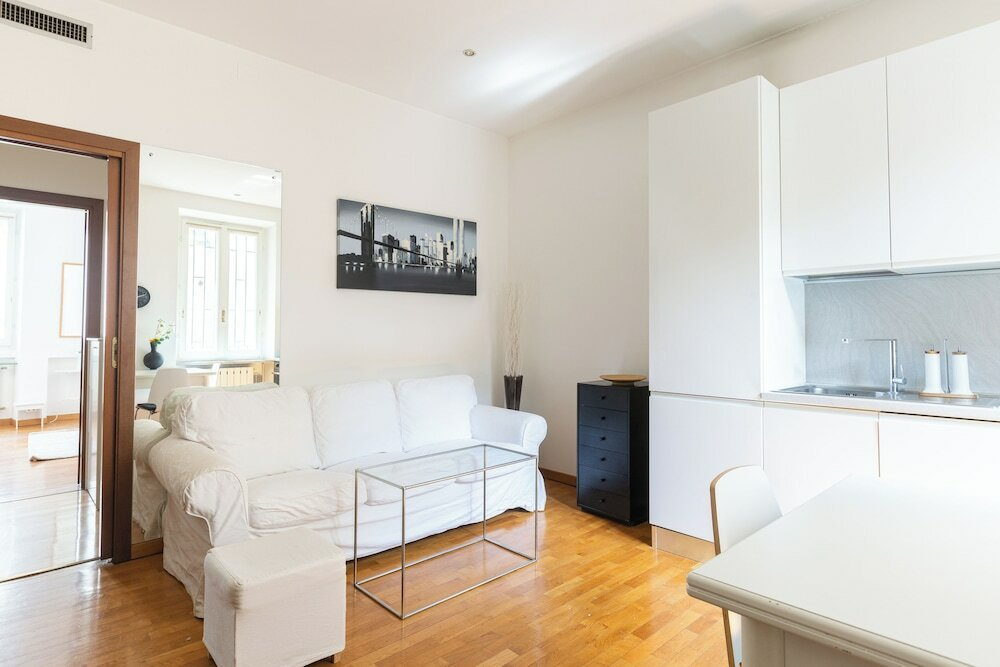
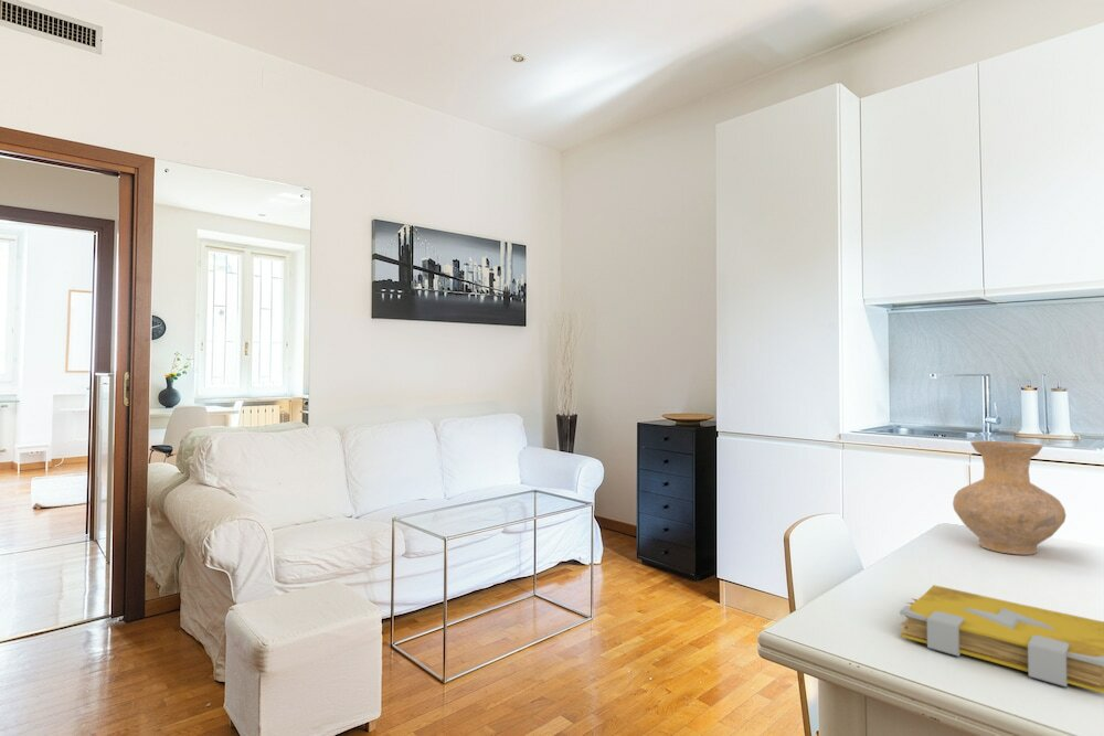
+ vase (1006, 495)
+ spell book (998, 628)
